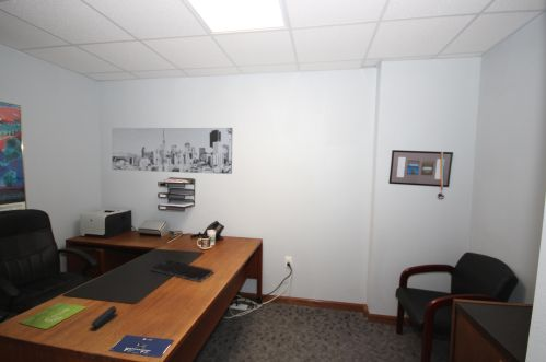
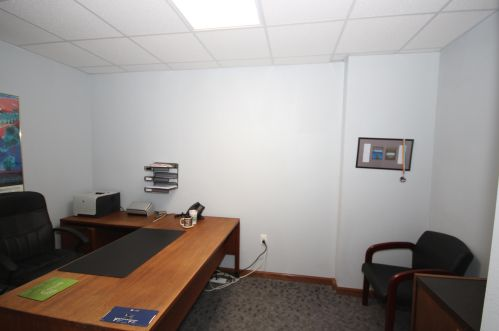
- computer keyboard (182, 269)
- stapler (104, 317)
- wall art (170, 150)
